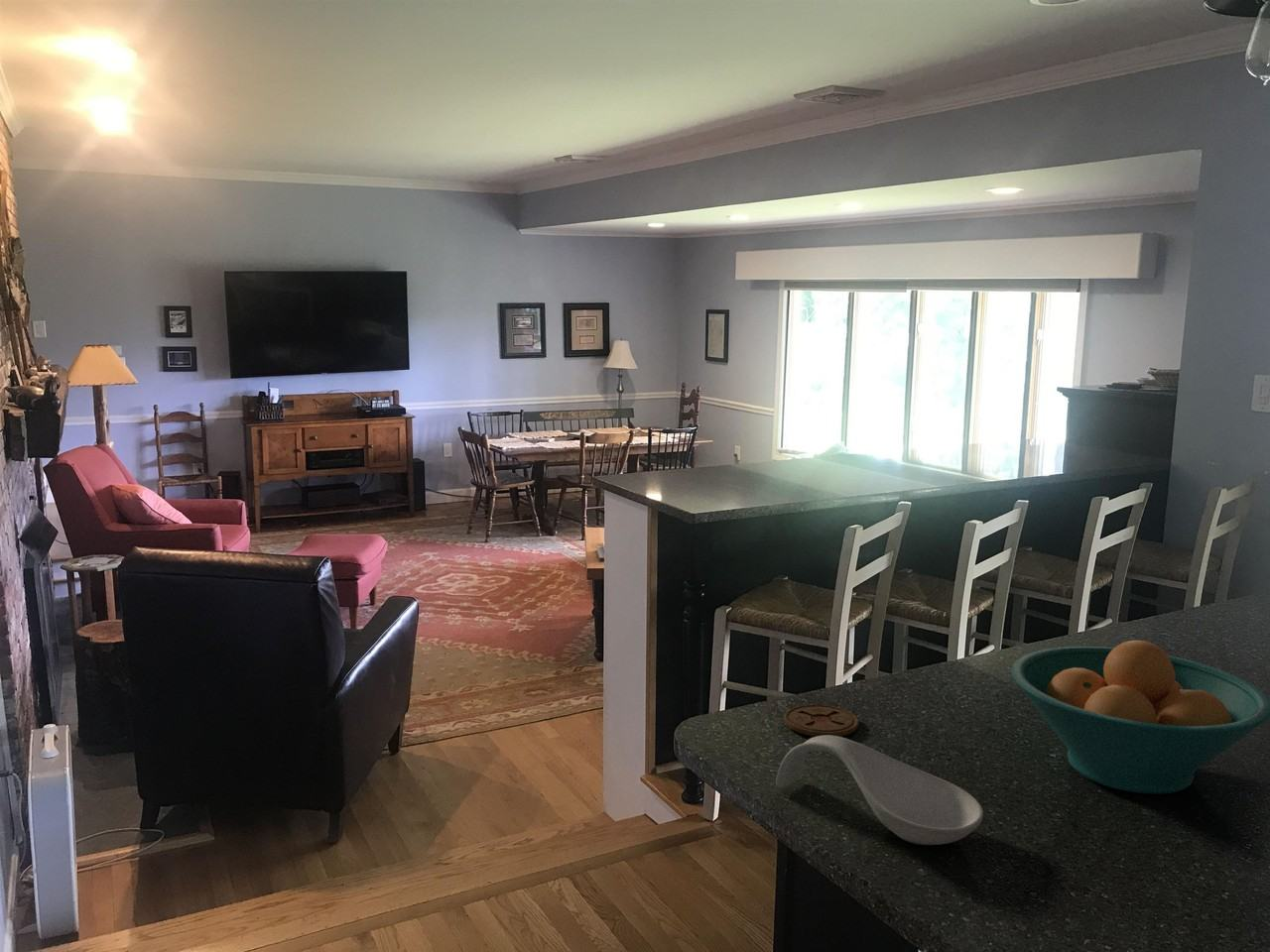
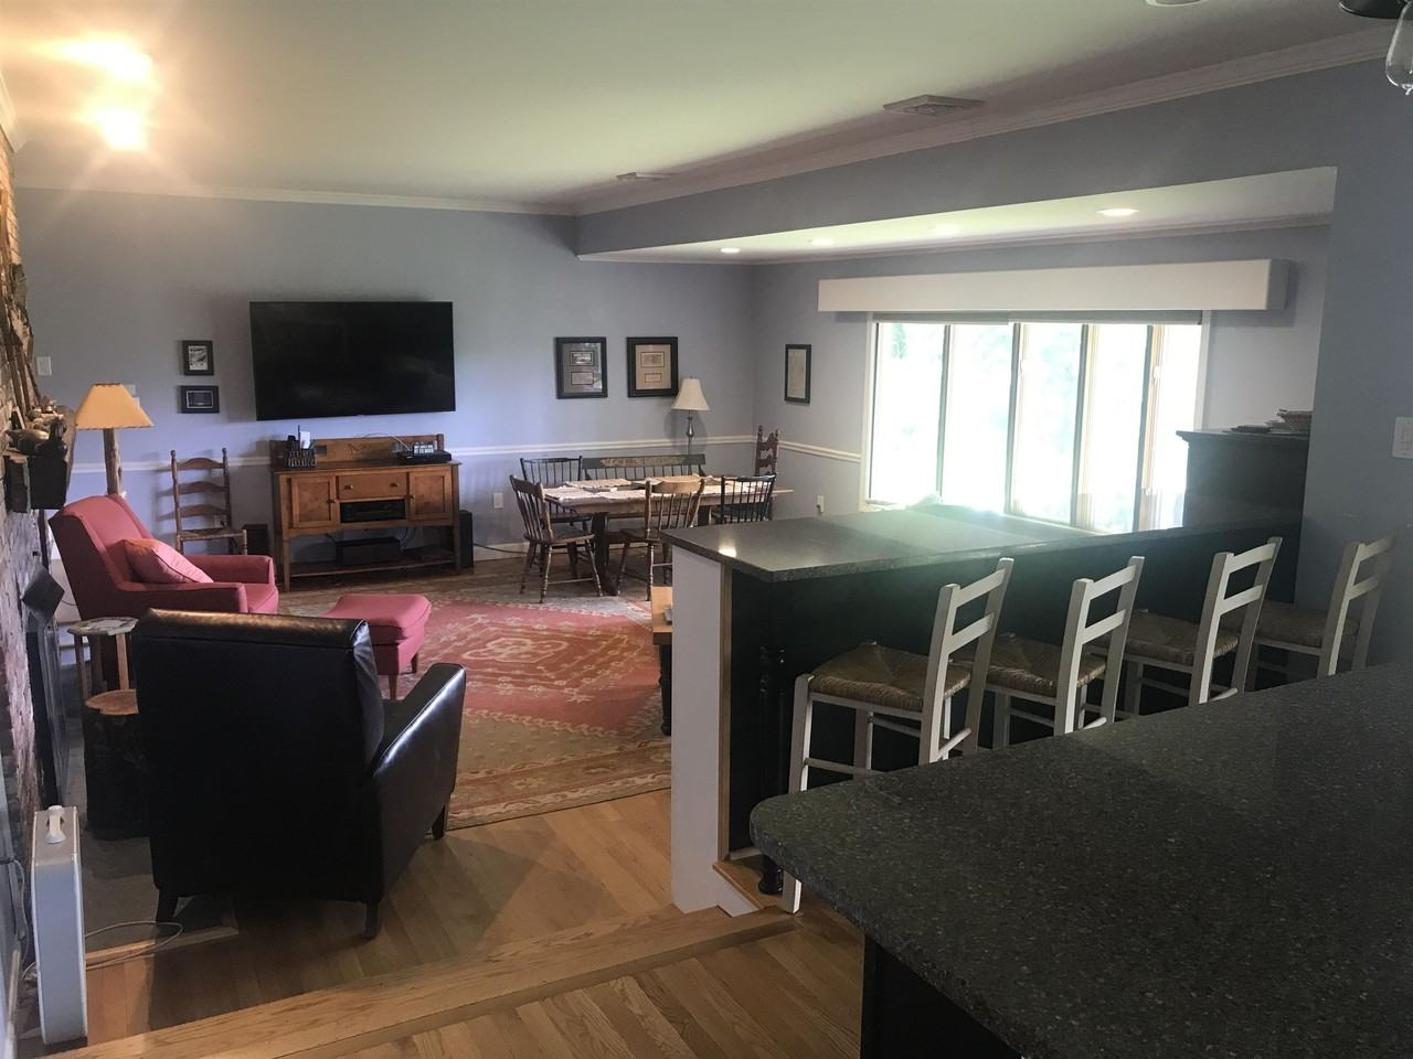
- coaster (821, 720)
- spoon rest (875, 784)
- fruit bowl (1134, 707)
